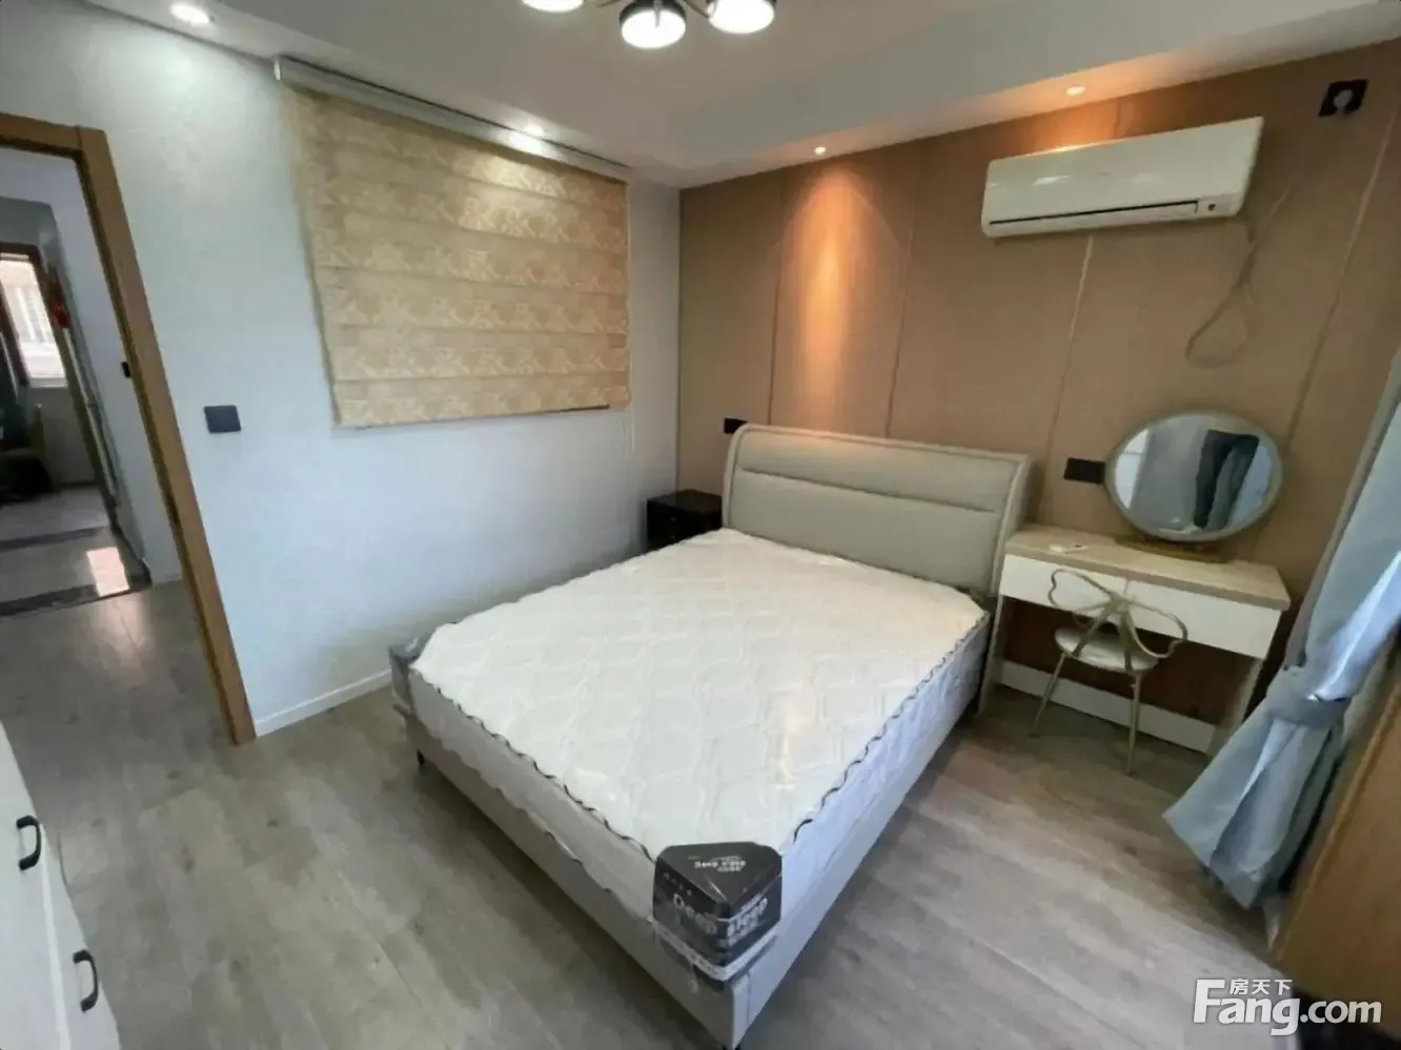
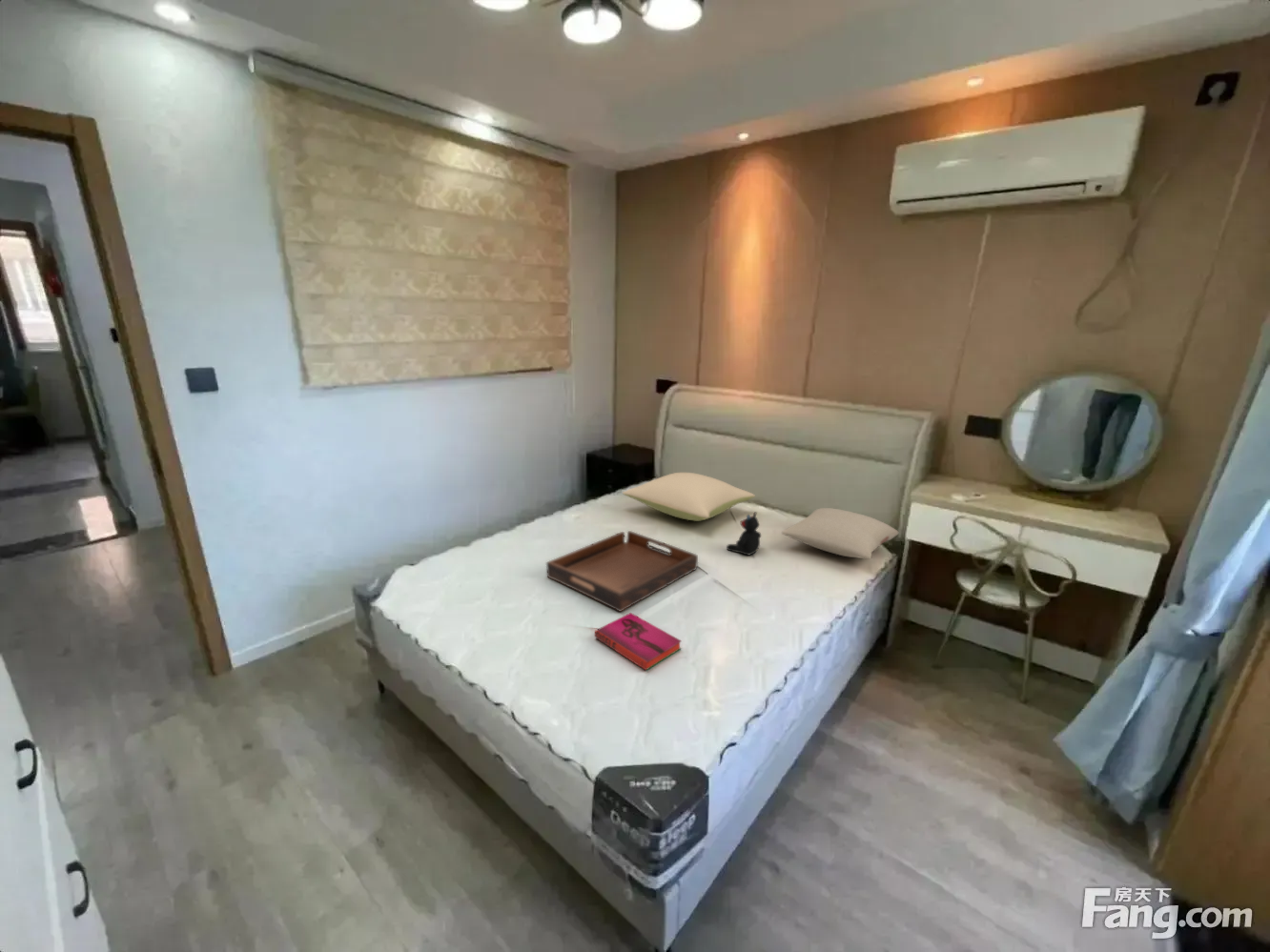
+ teddy bear (745, 532)
+ pillow (839, 532)
+ pillow (688, 494)
+ hardback book (637, 639)
+ serving tray (624, 565)
